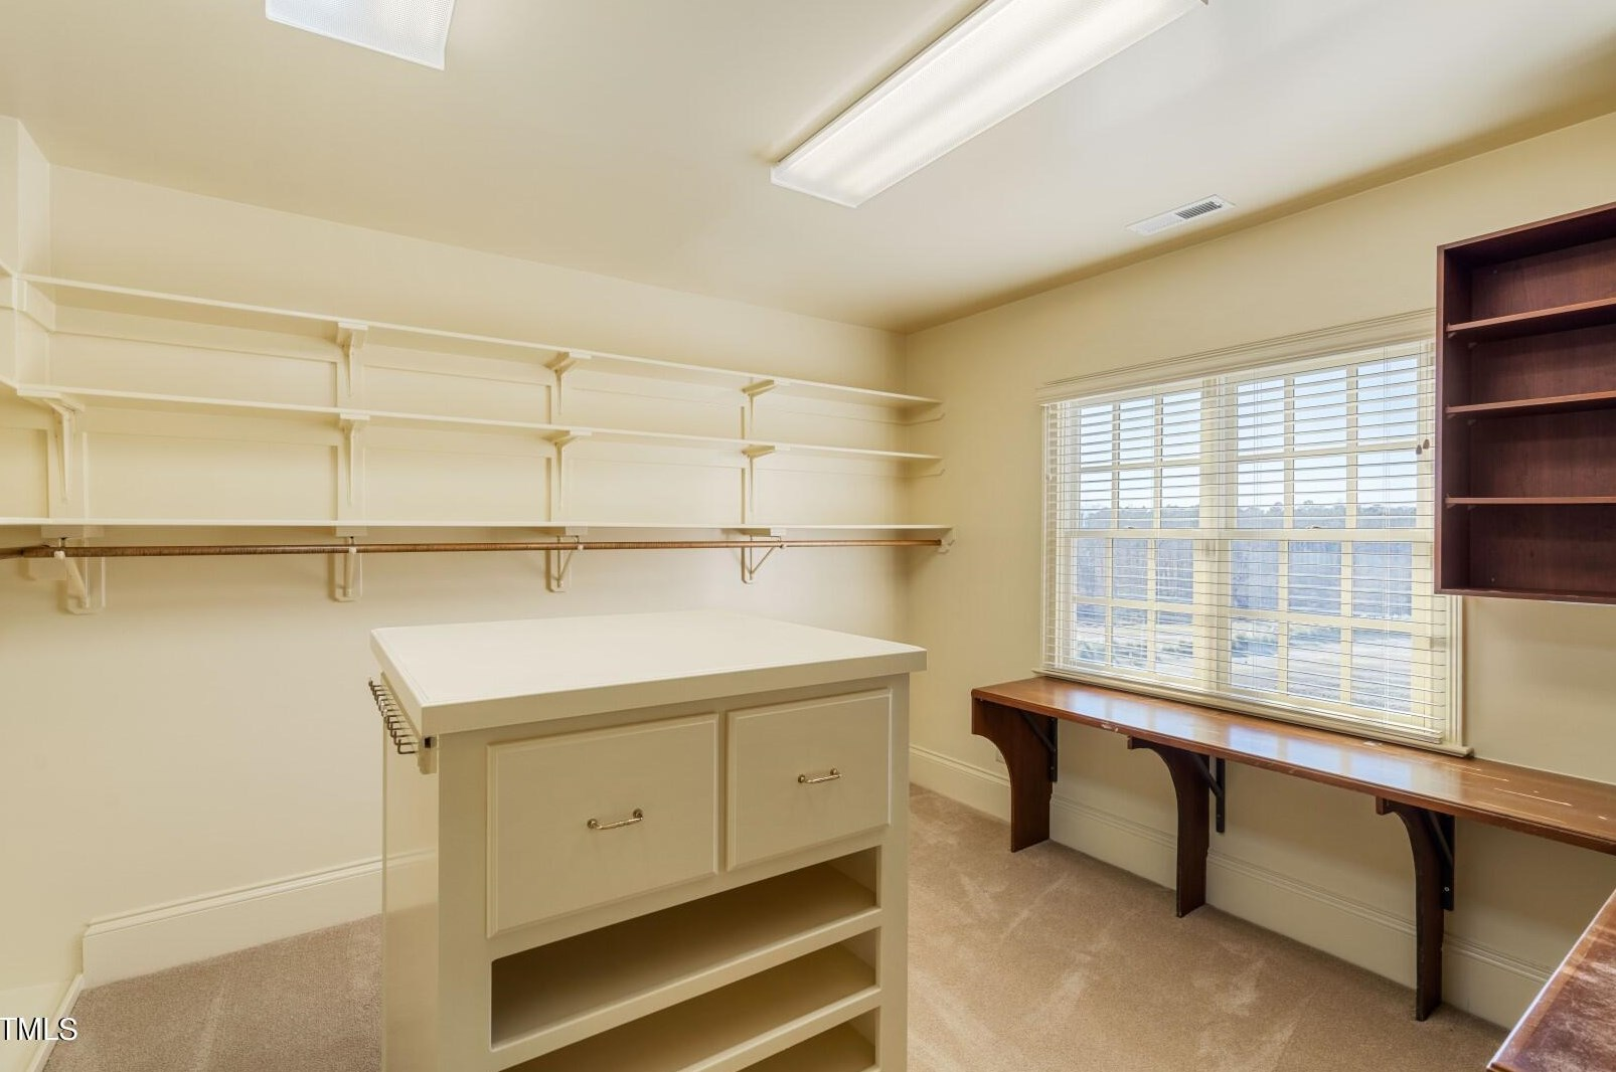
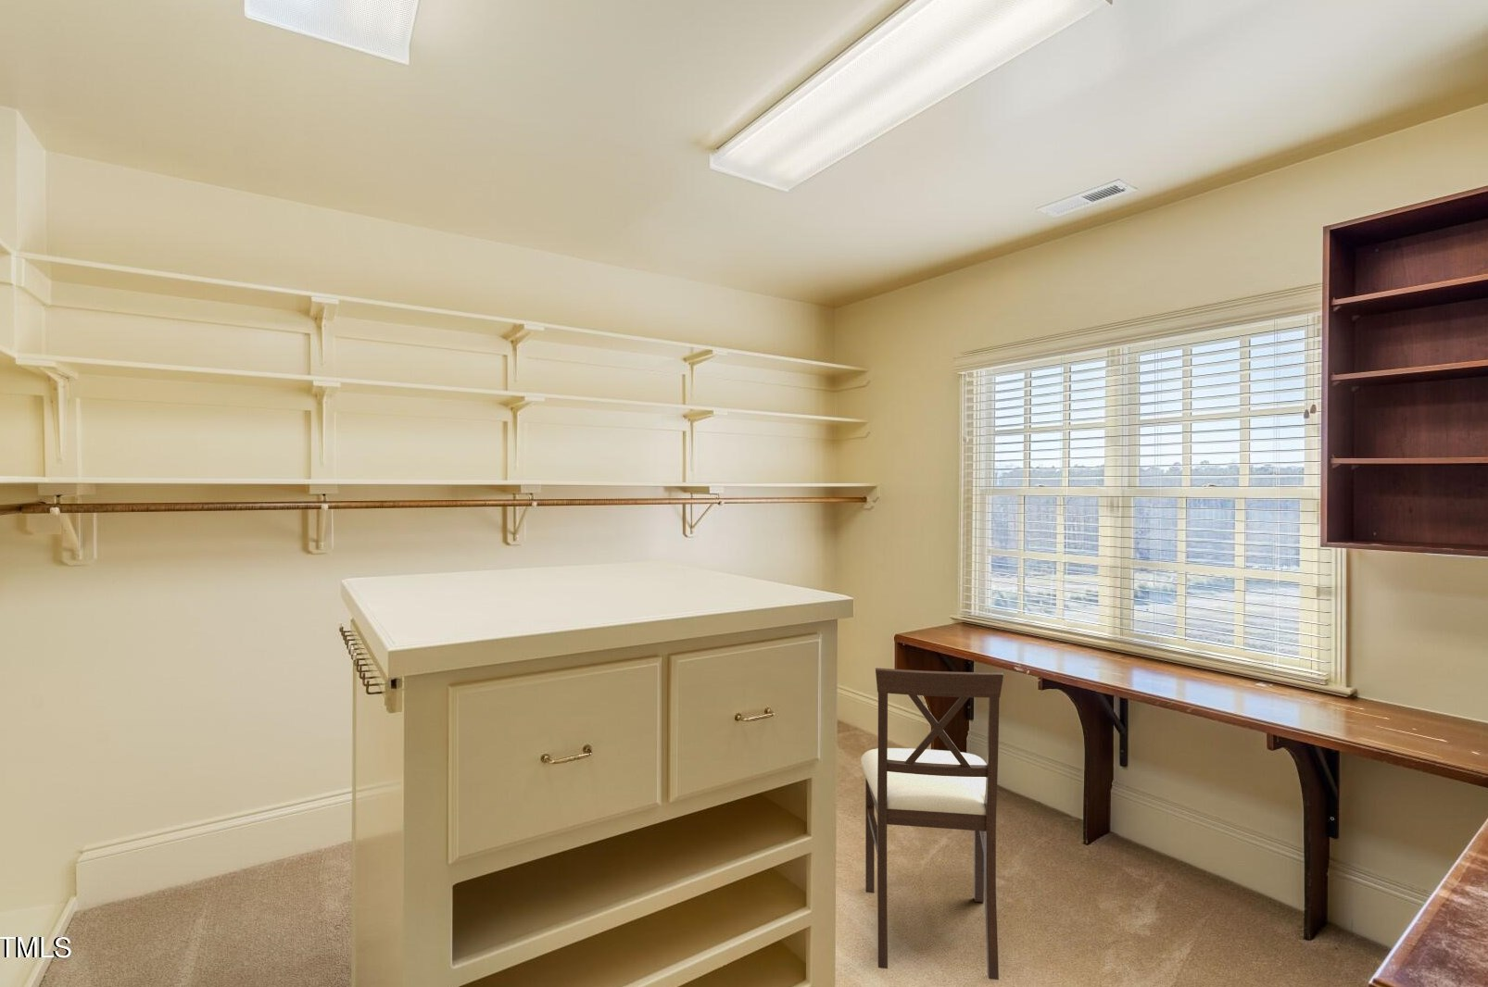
+ chair (928, 791)
